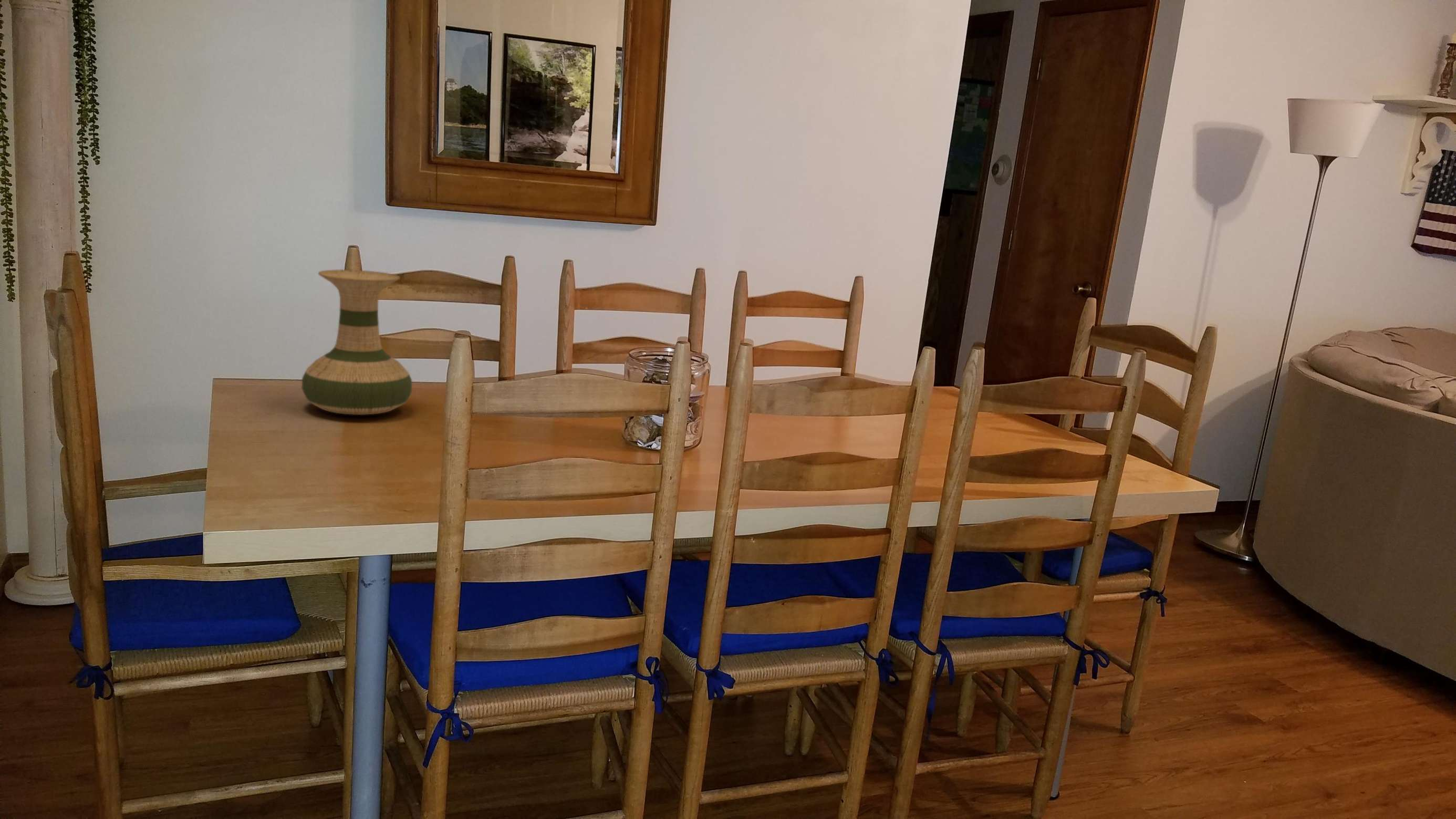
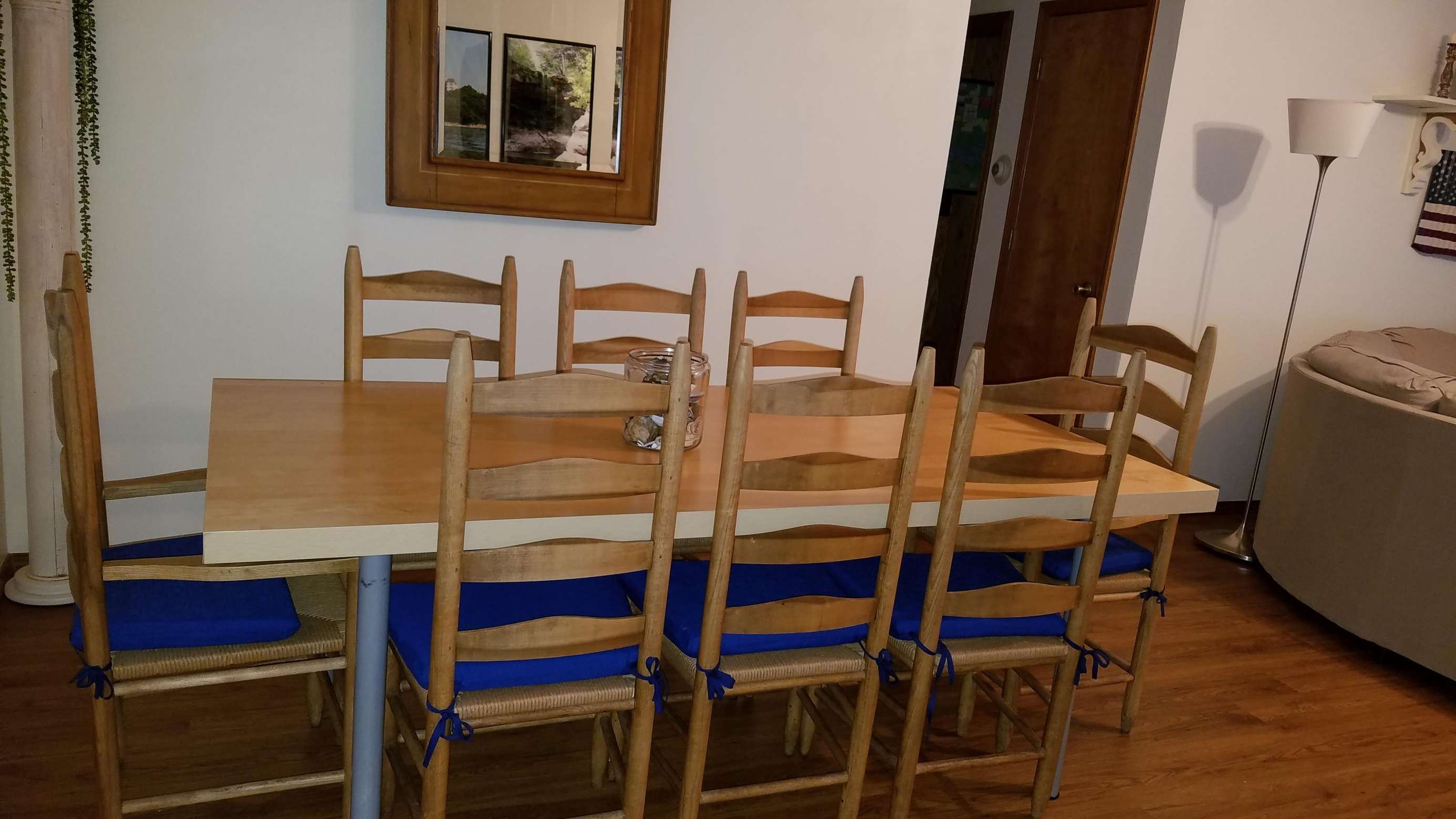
- vase (358, 343)
